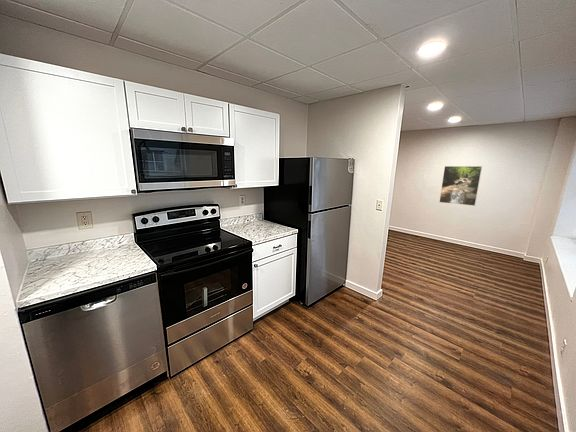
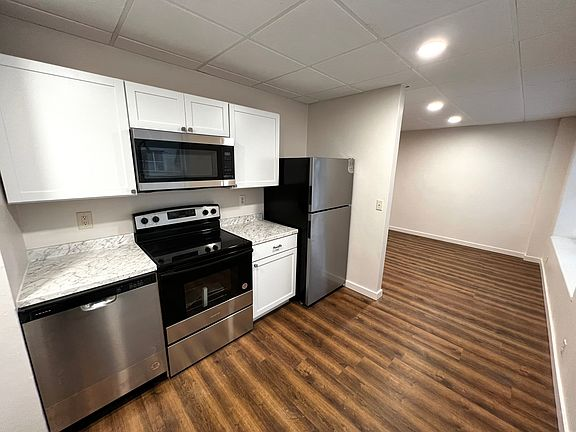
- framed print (459, 185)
